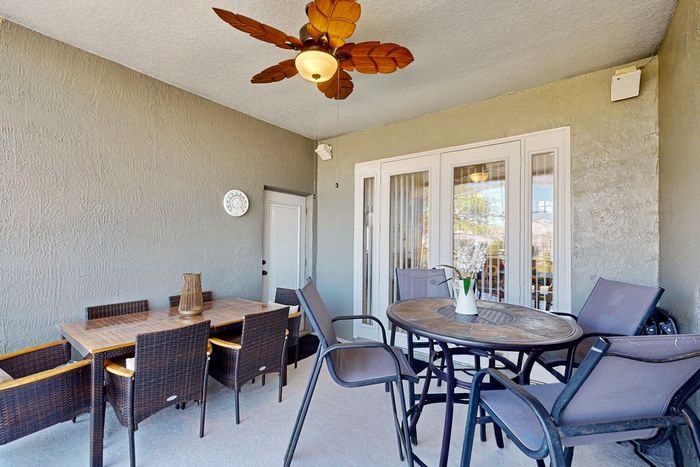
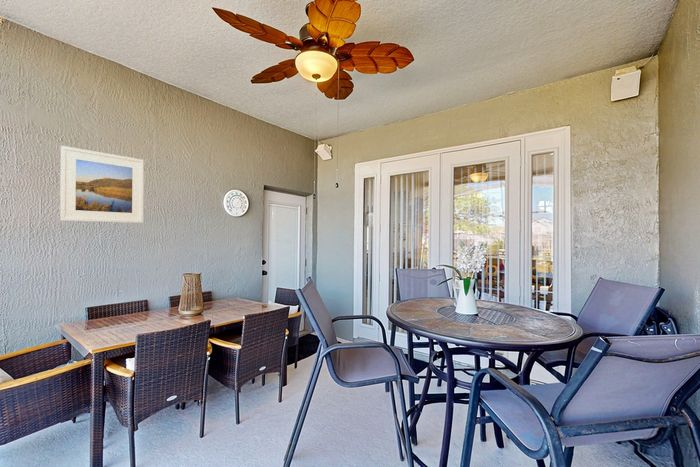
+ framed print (105, 187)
